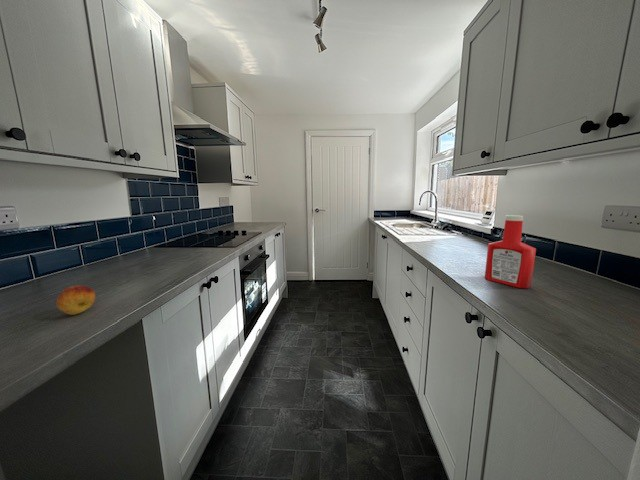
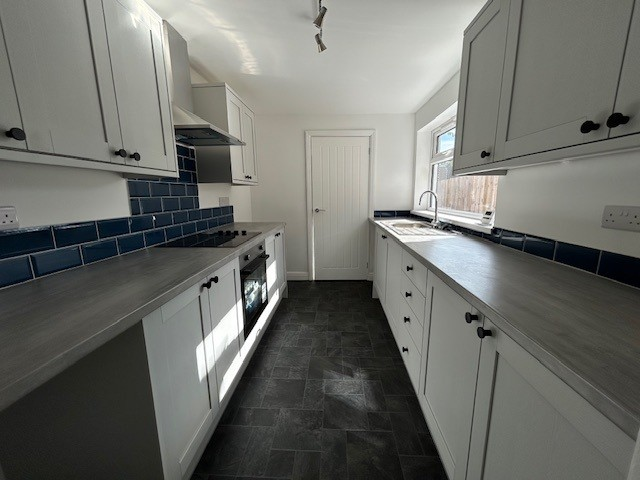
- fruit (76, 299)
- soap bottle (510, 249)
